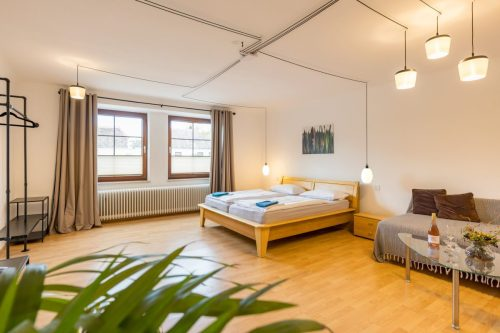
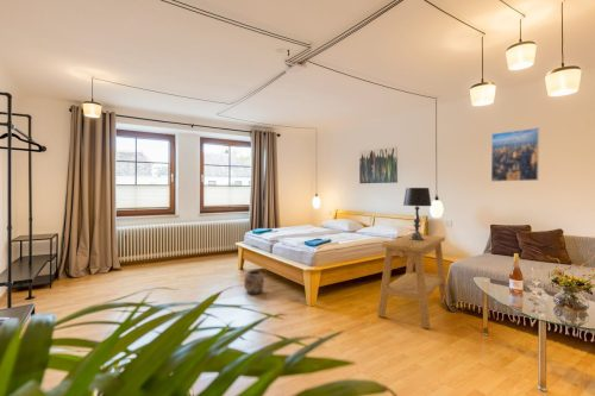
+ side table (414, 275)
+ planter (253, 282)
+ table lamp (416, 213)
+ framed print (514, 156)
